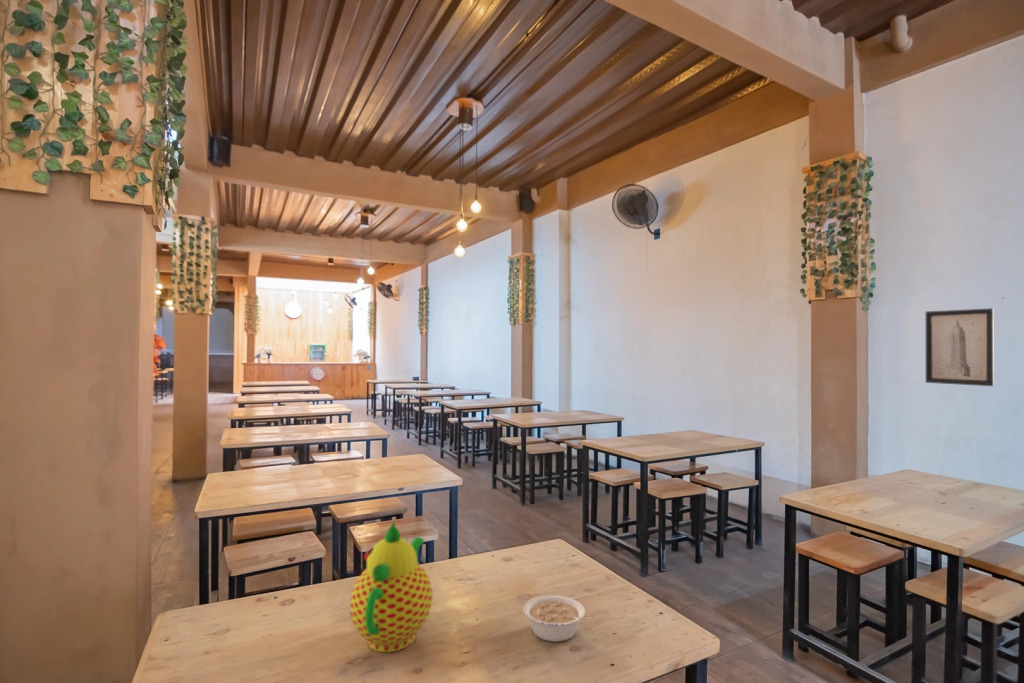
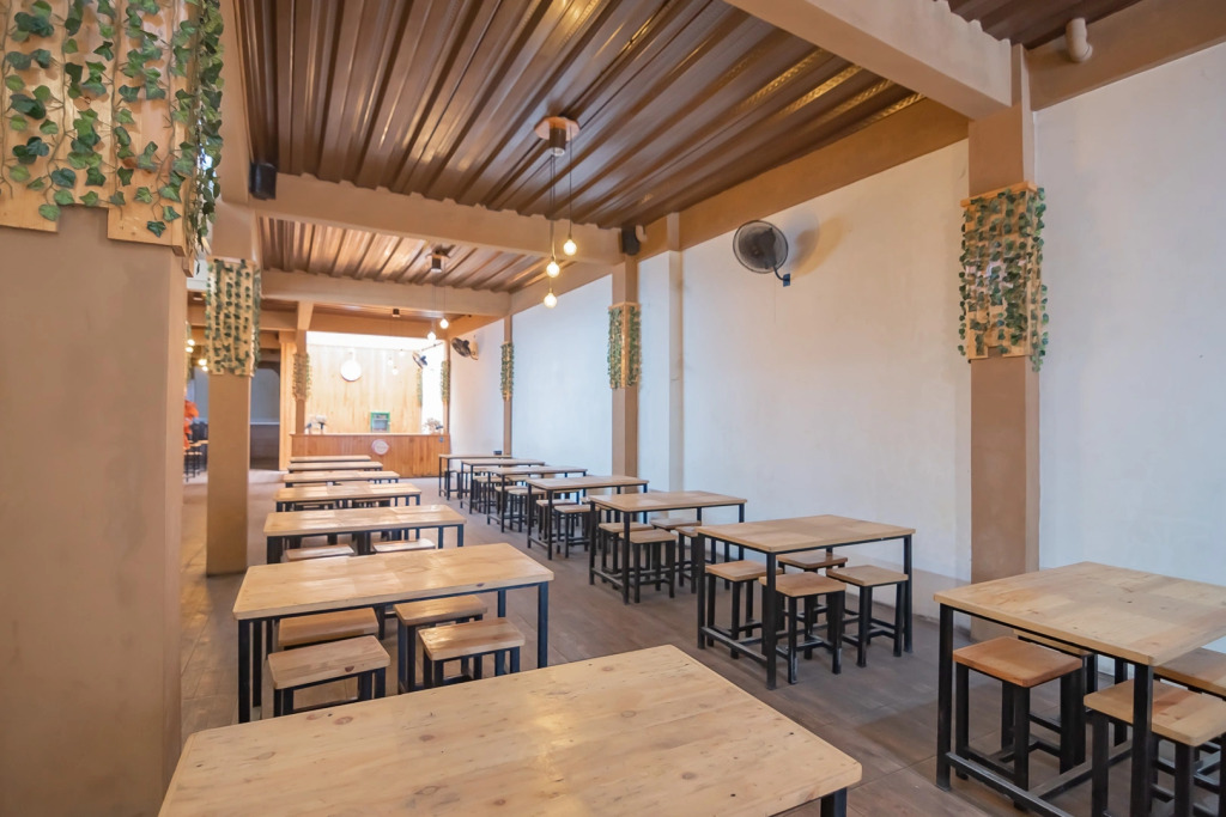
- legume (556, 617)
- wall art (958, 347)
- teapot (397, 573)
